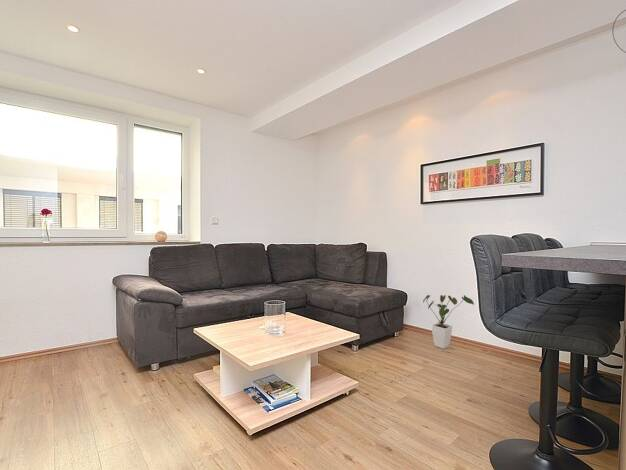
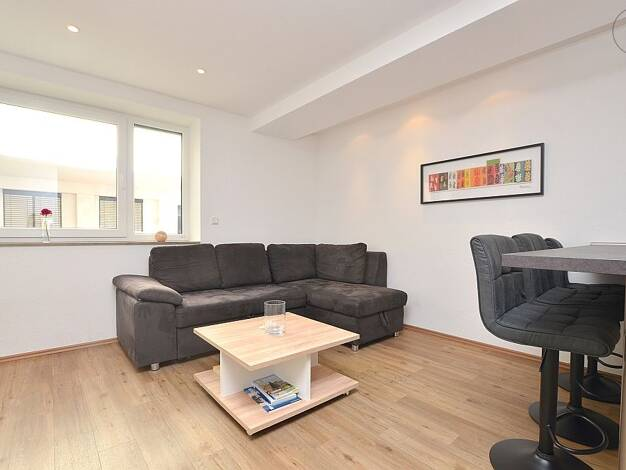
- house plant (445, 319)
